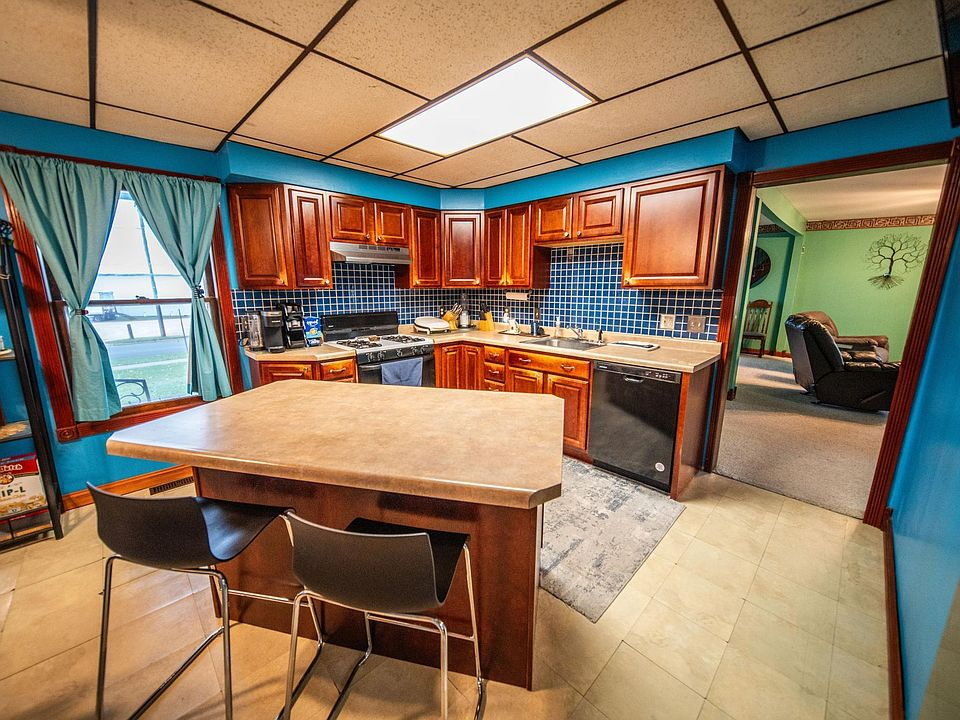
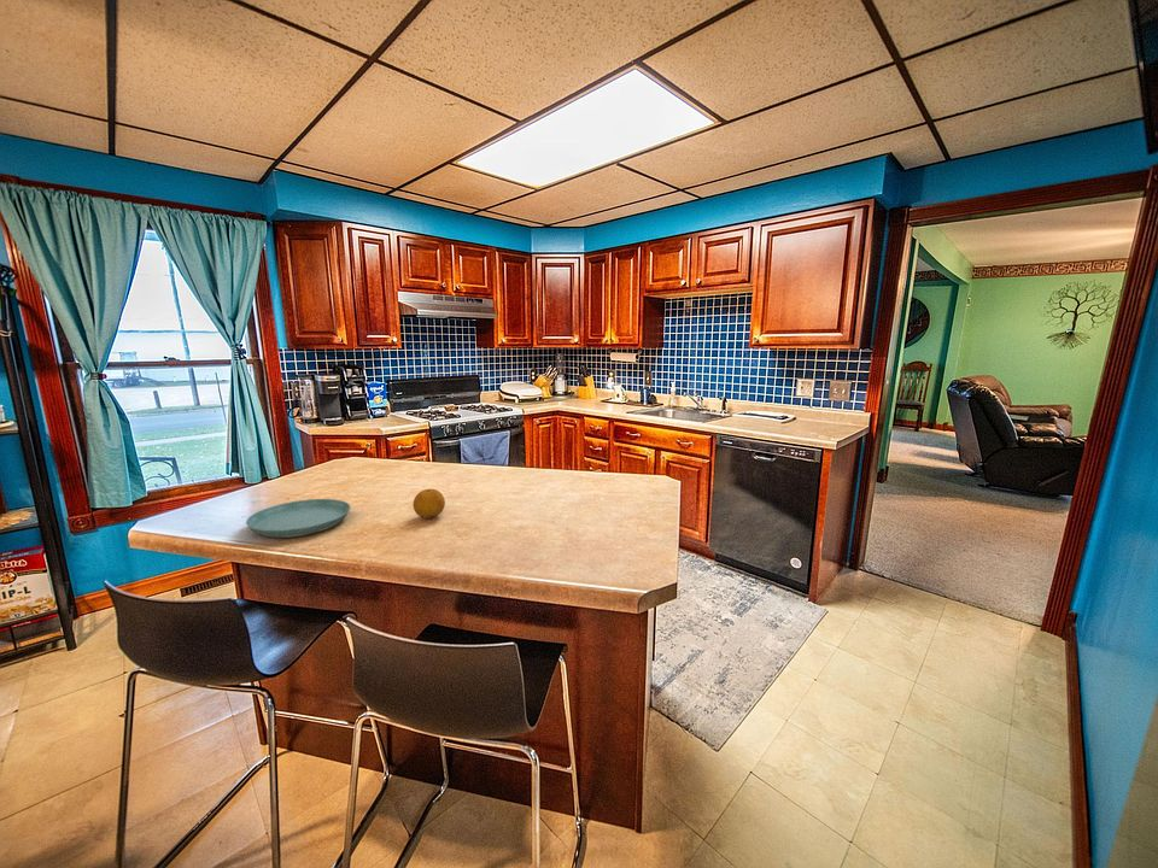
+ fruit (428, 503)
+ saucer (300, 517)
